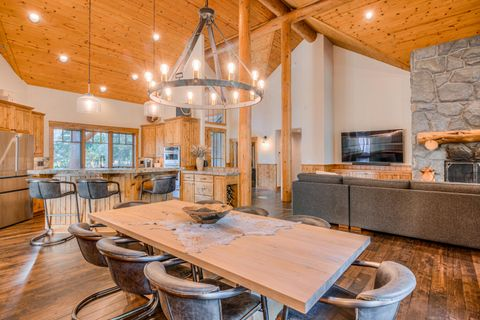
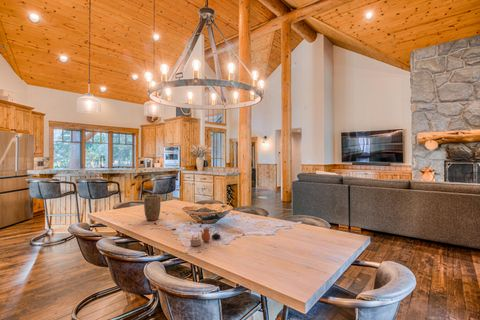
+ teapot (205, 234)
+ plant pot (152, 207)
